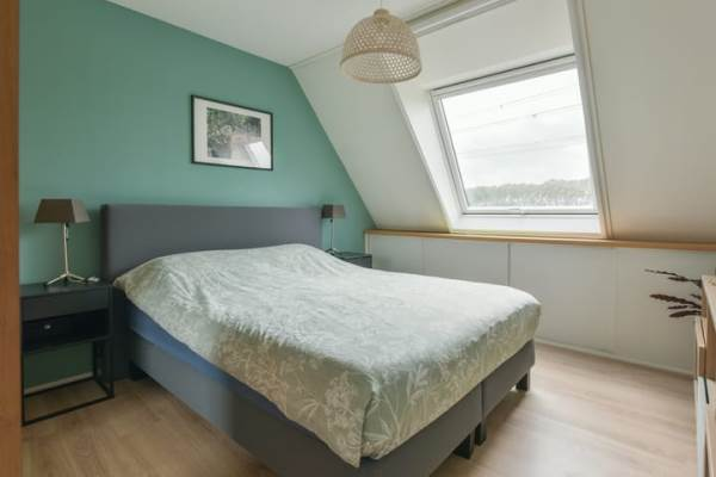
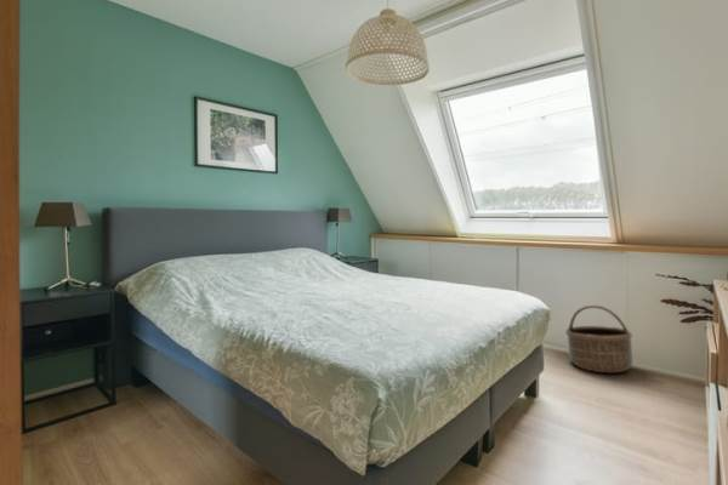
+ basket (597, 335)
